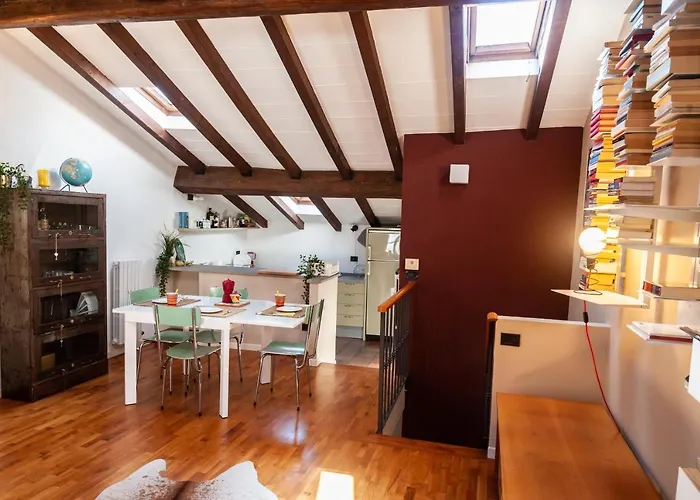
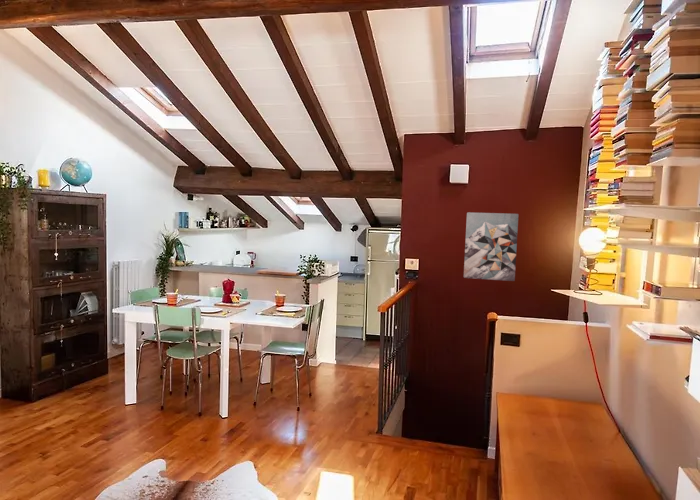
+ wall art (490, 246)
